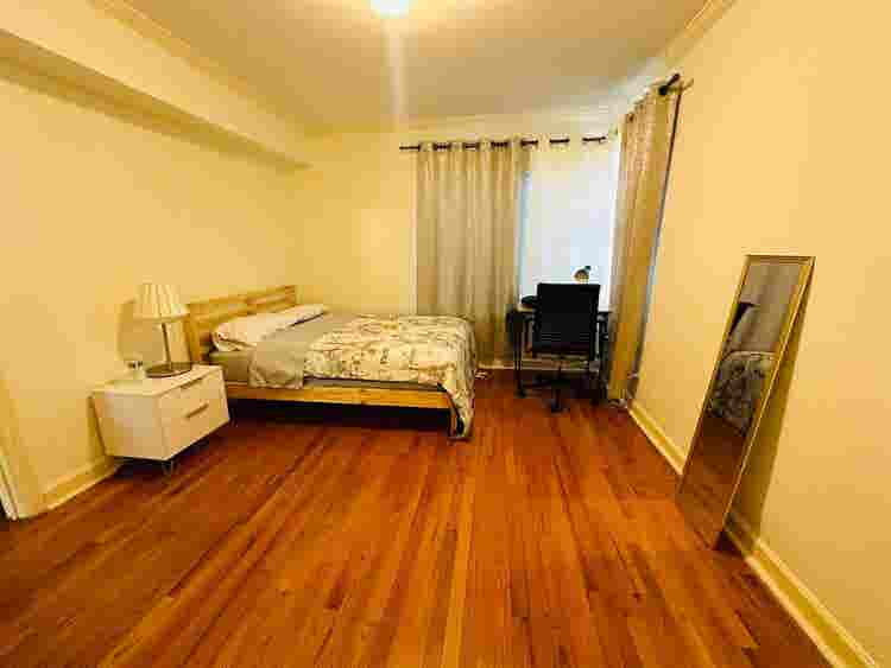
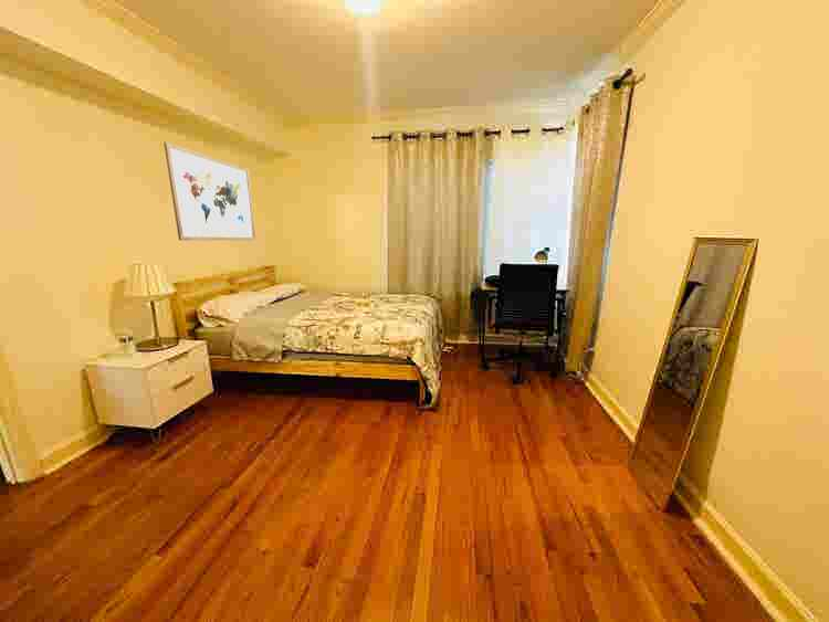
+ wall art (218, 200)
